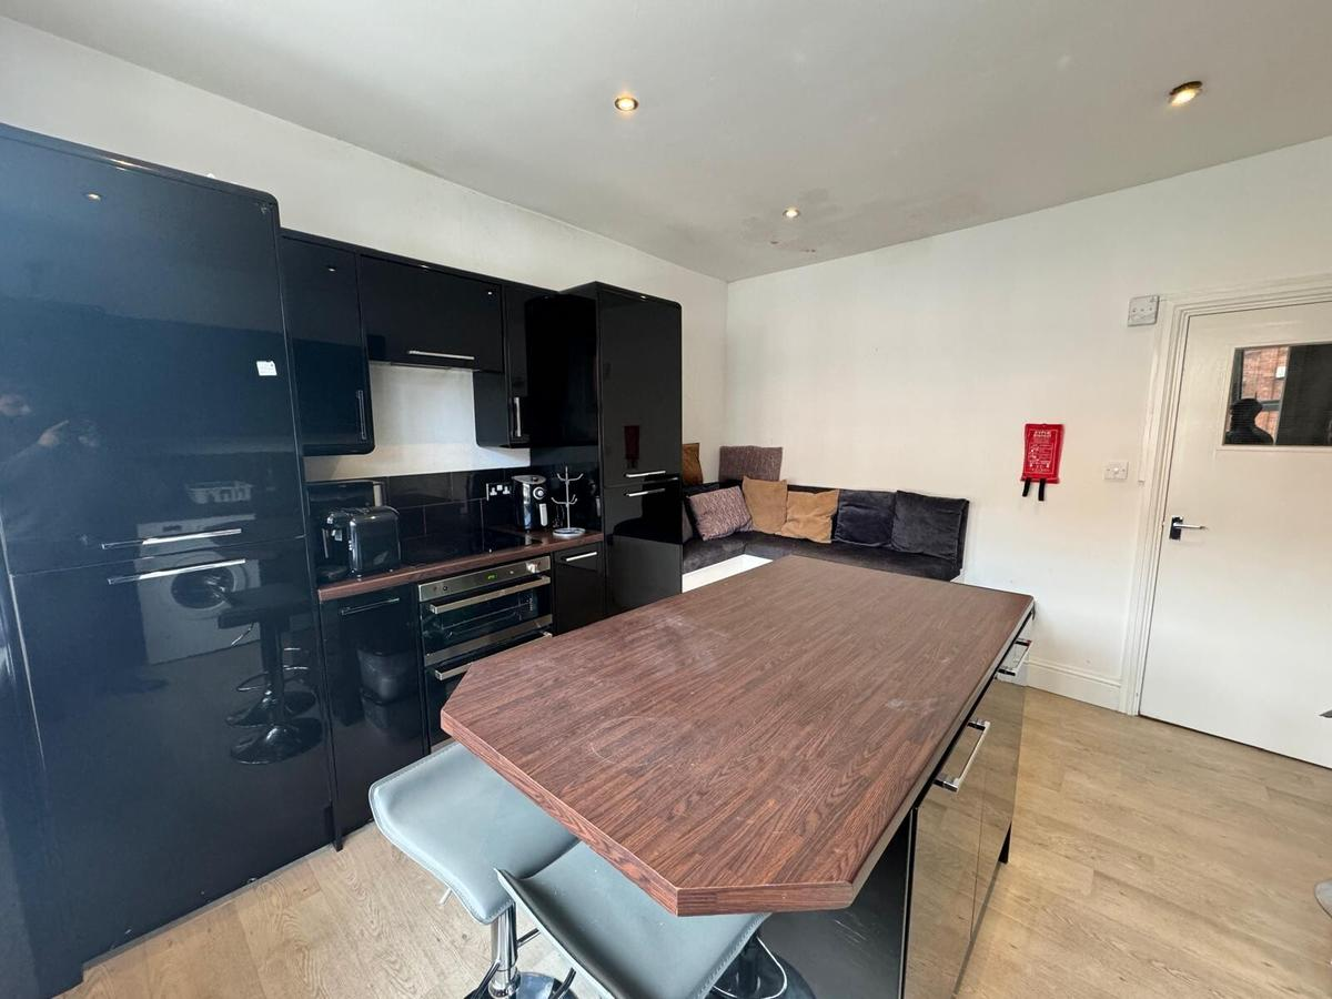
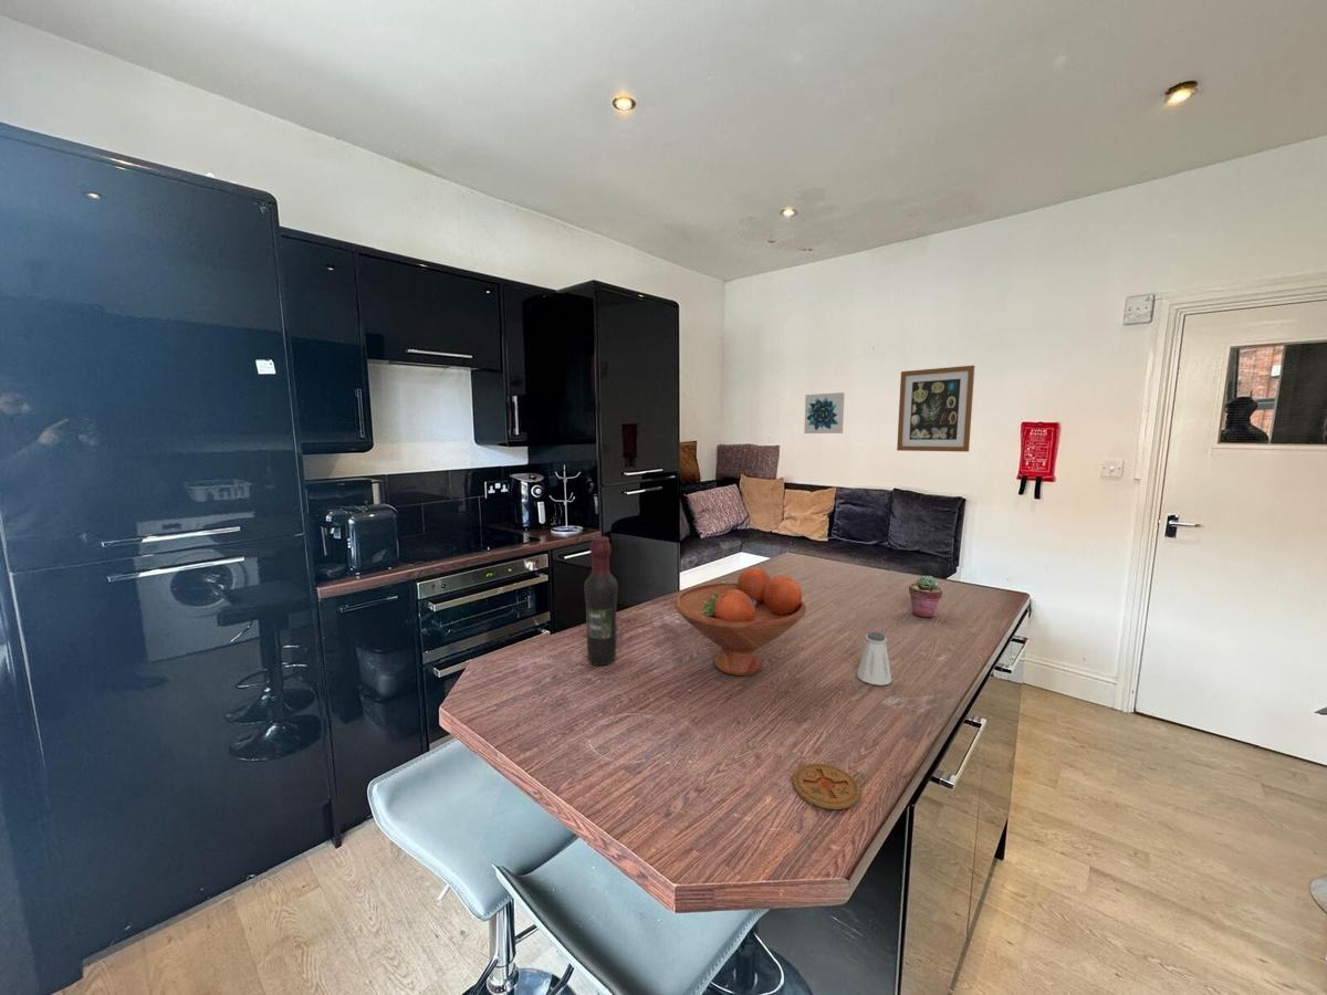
+ saltshaker (875, 656)
+ coaster (825, 785)
+ wall art (933, 410)
+ wall art (823, 413)
+ fruit bowl (739, 620)
+ wine bottle (600, 599)
+ potted succulent (924, 595)
